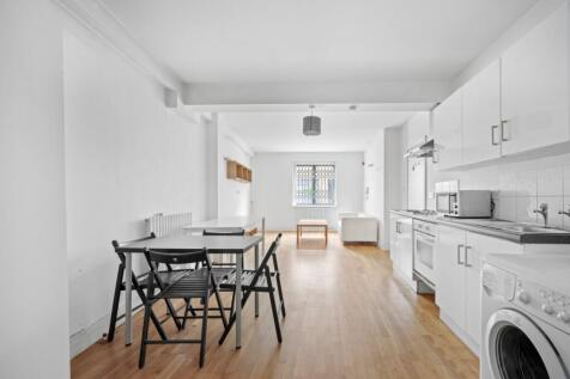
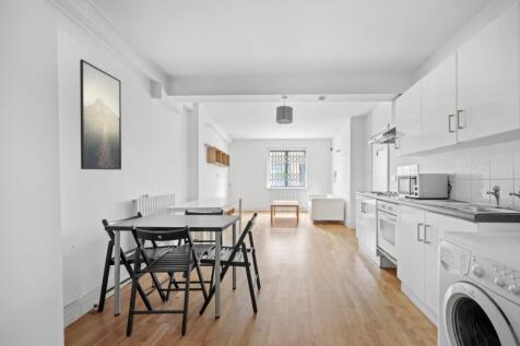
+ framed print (103, 120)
